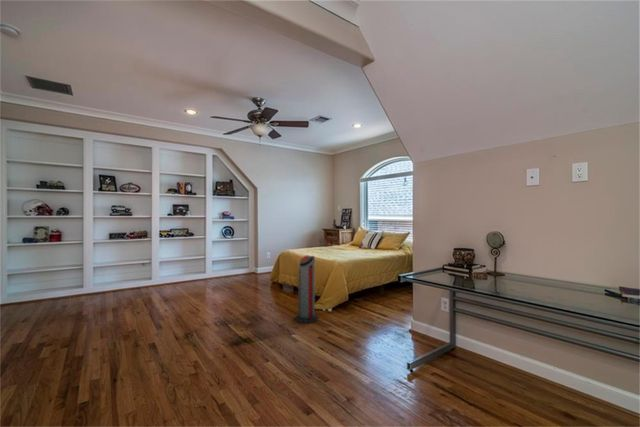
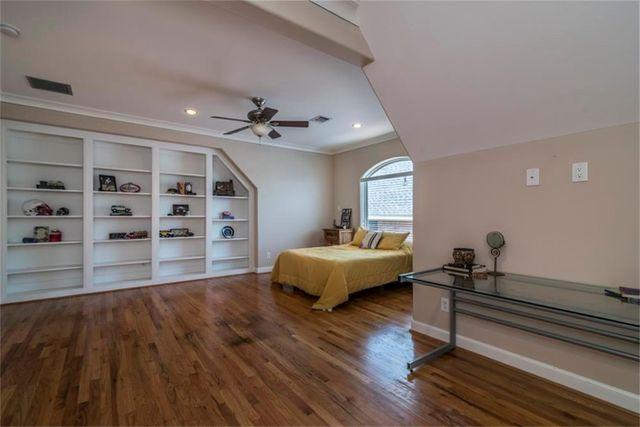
- air purifier (306, 287)
